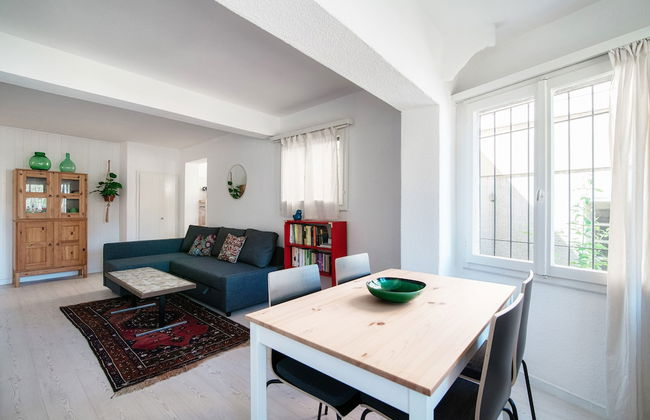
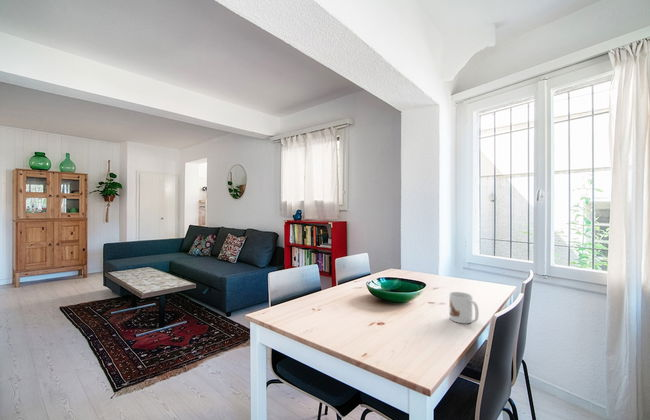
+ mug (464, 308)
